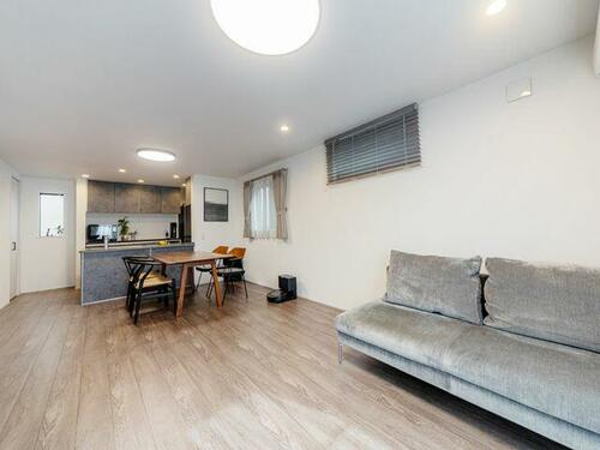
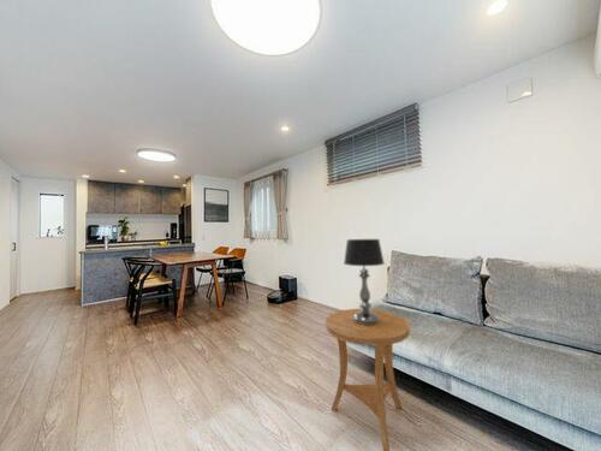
+ side table (375, 370)
+ table lamp (364, 279)
